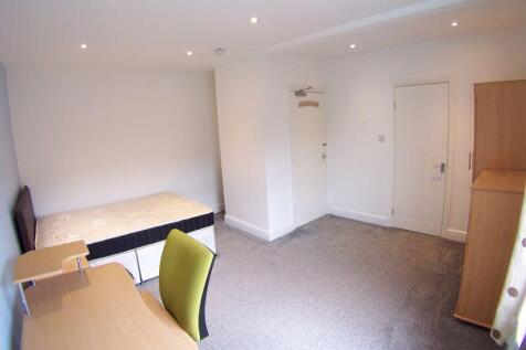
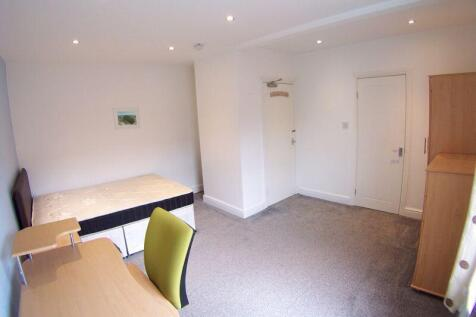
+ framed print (127, 118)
